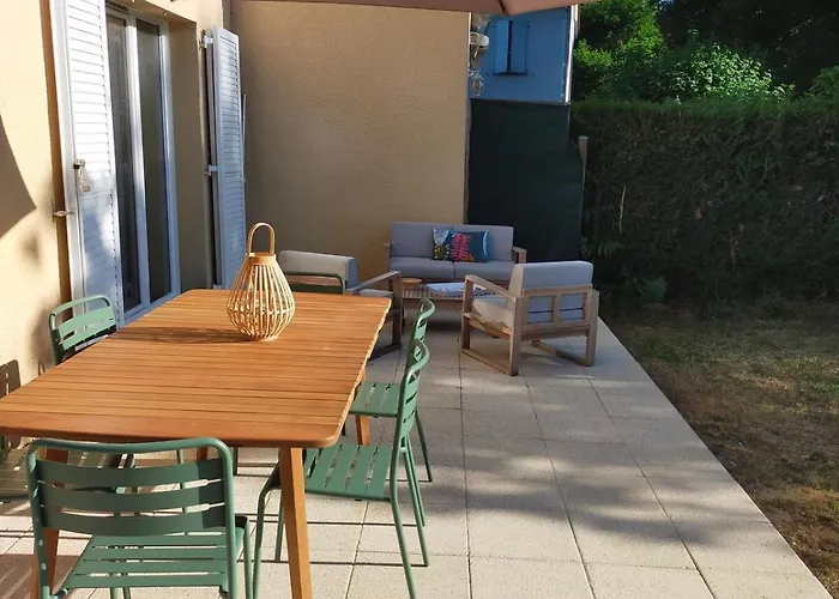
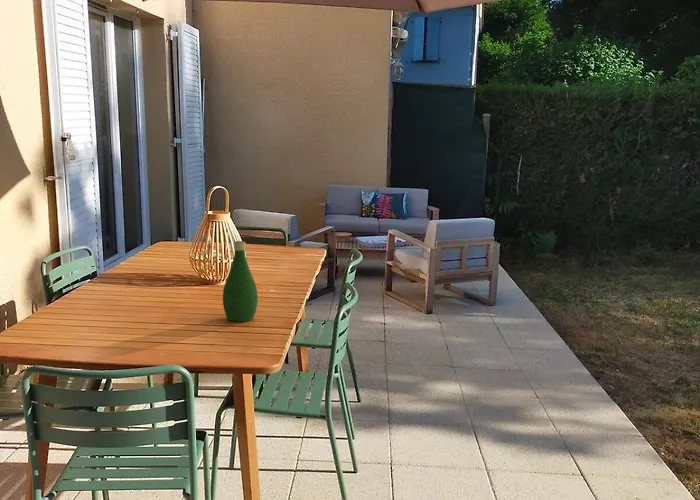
+ bottle (240, 280)
